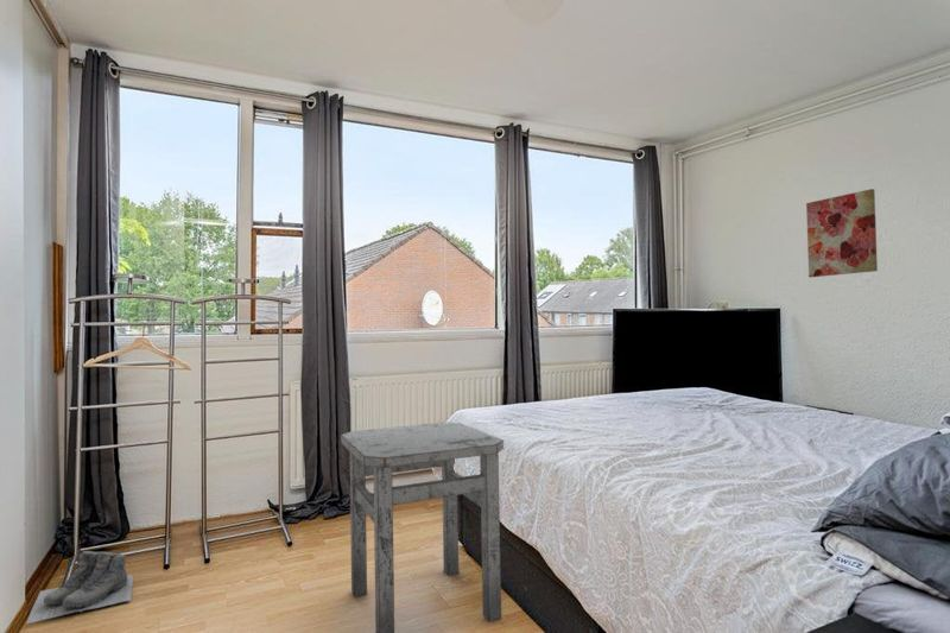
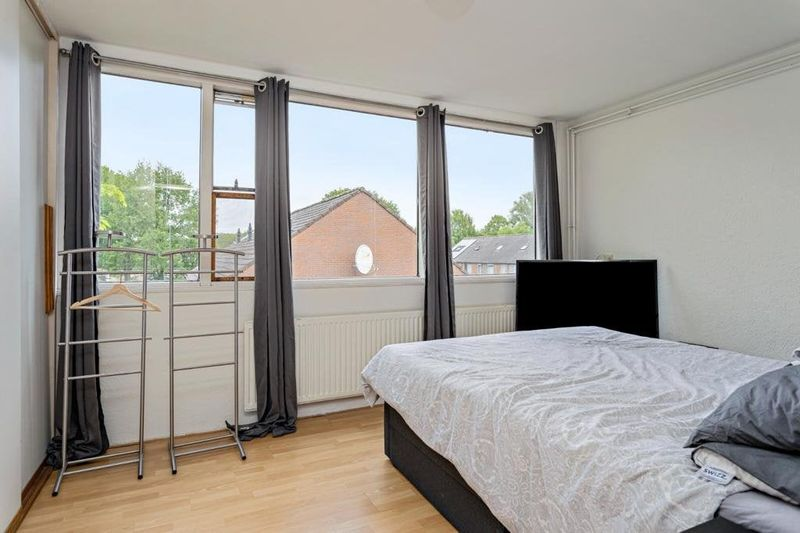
- side table (414, 501)
- boots (84, 575)
- wall art (840, 235)
